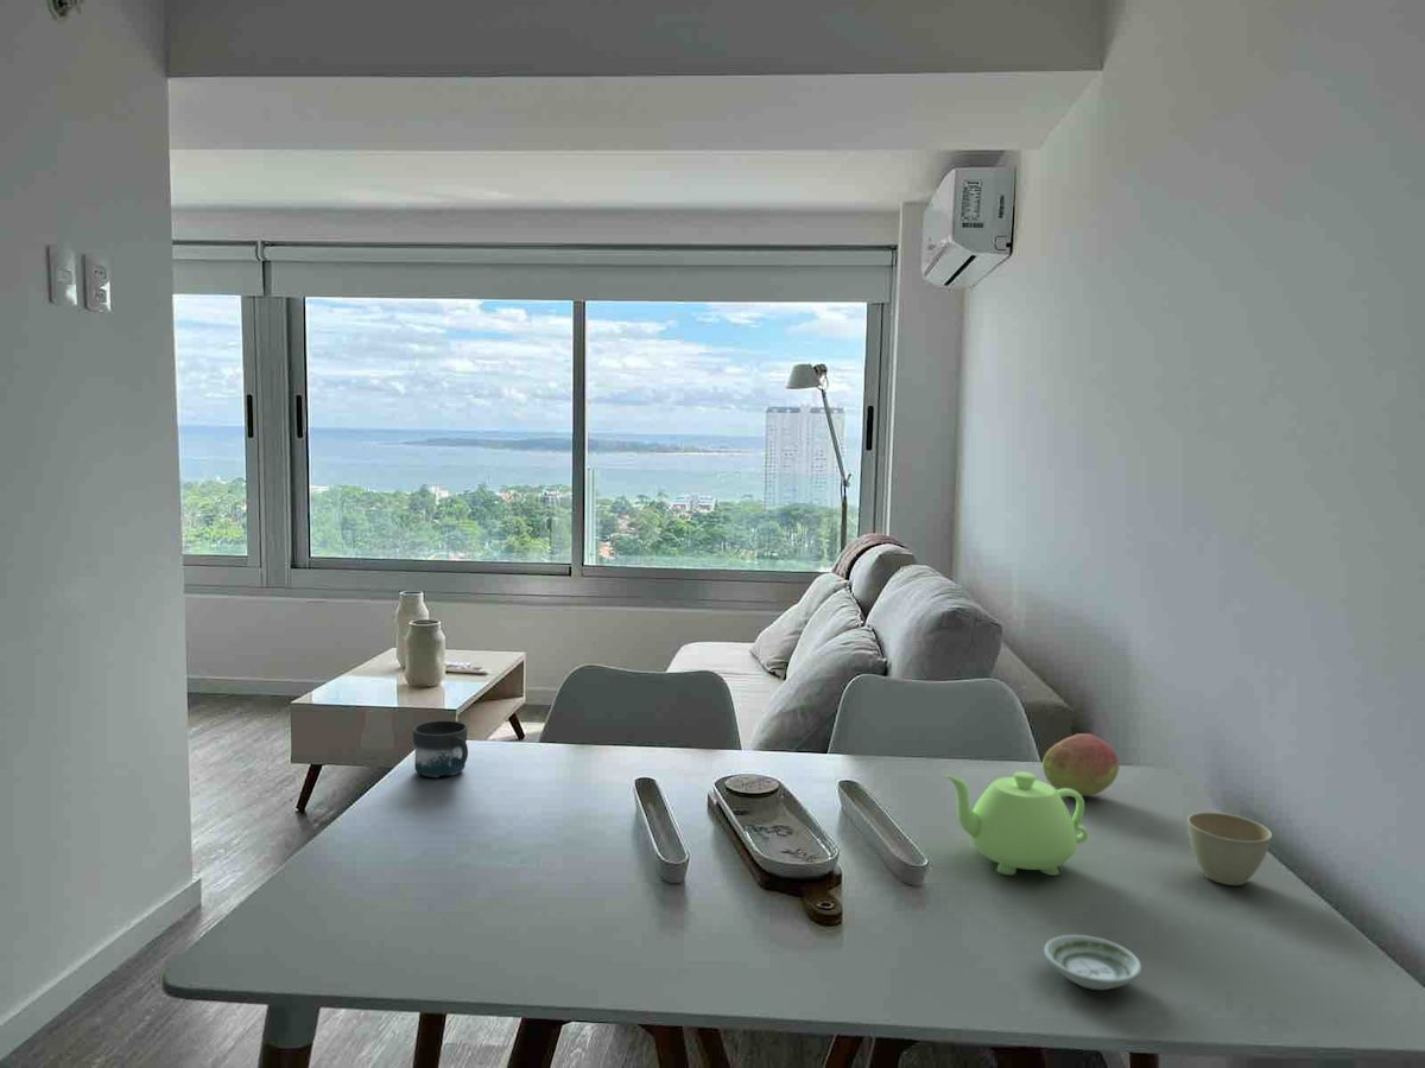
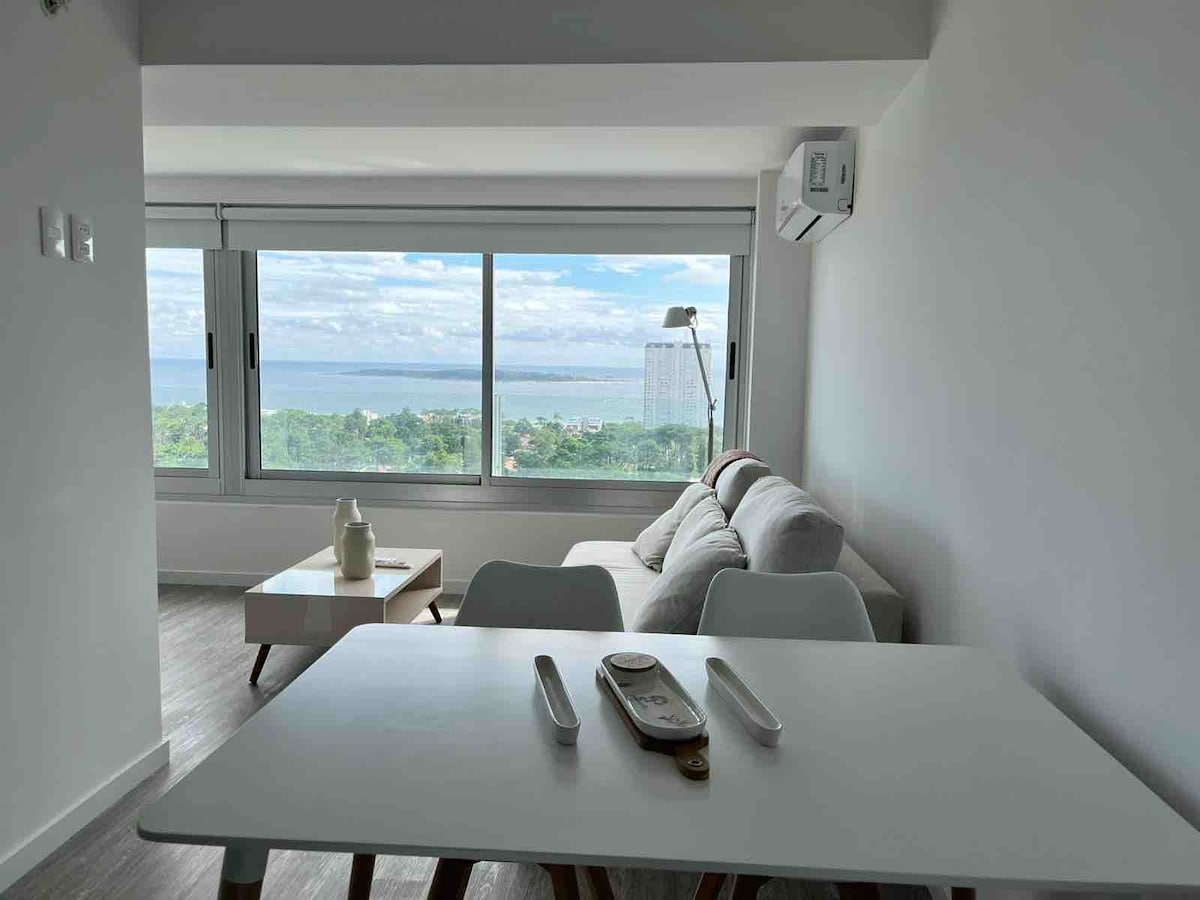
- fruit (1081, 764)
- mug (445, 749)
- teapot (1015, 818)
- flower pot (1227, 851)
- saucer (1091, 966)
